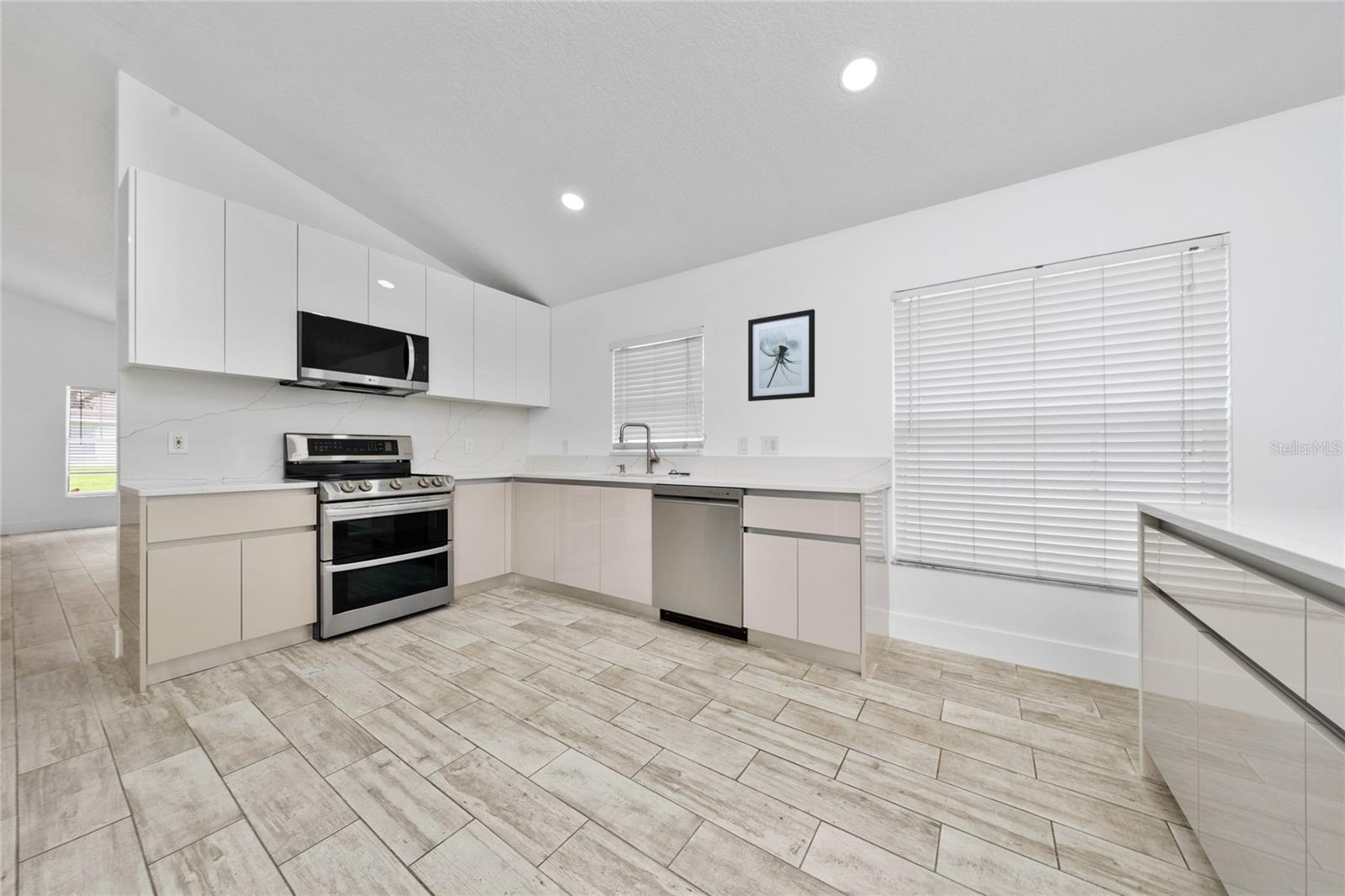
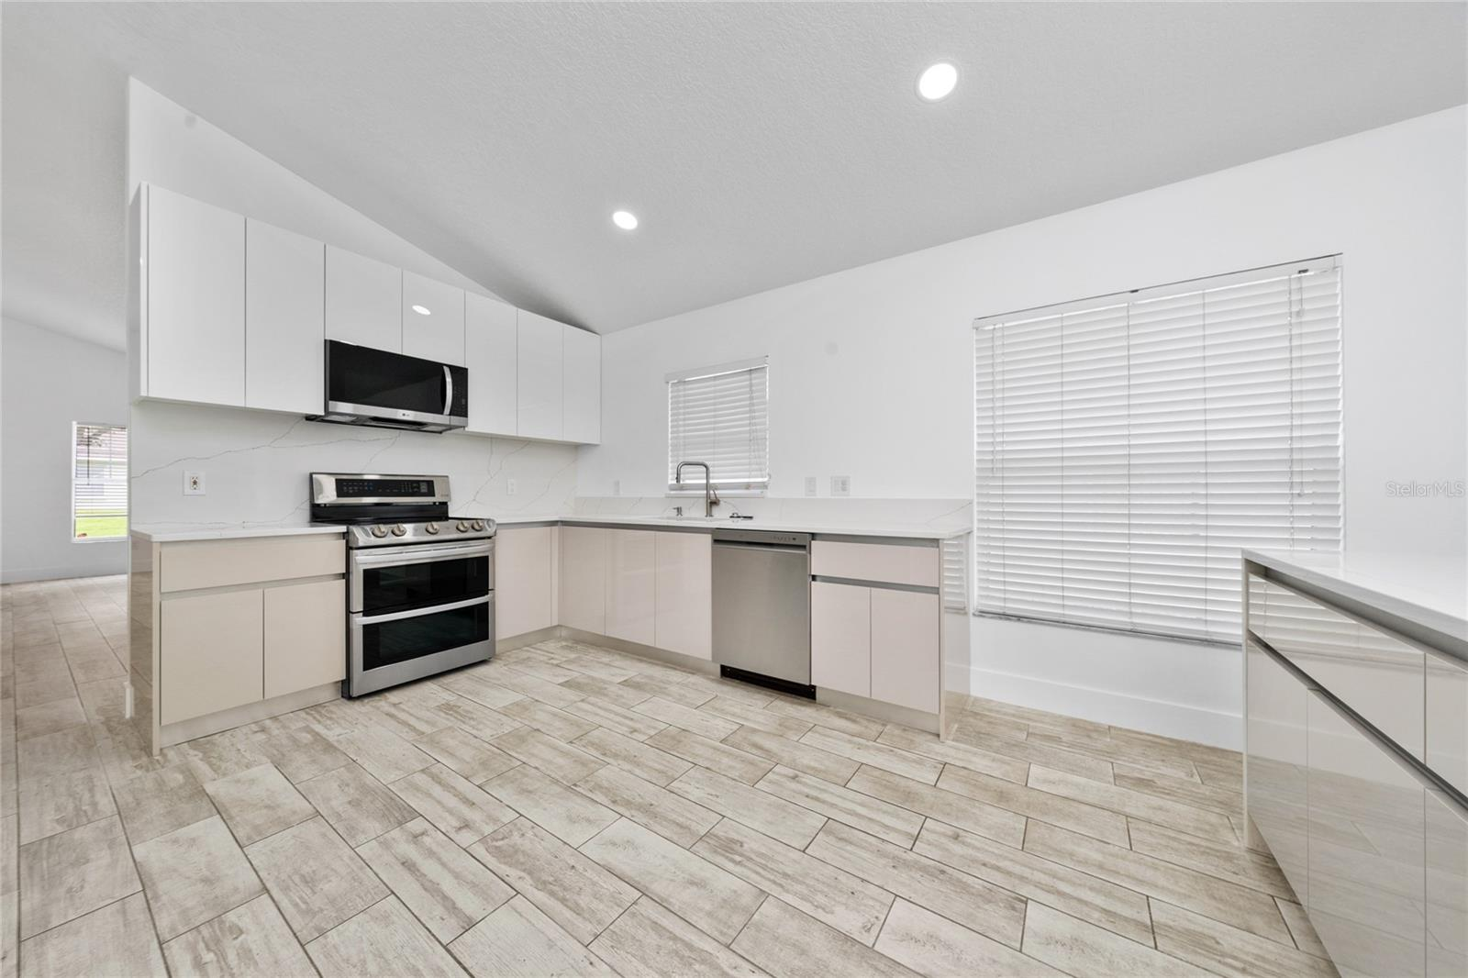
- wall art (780, 356)
